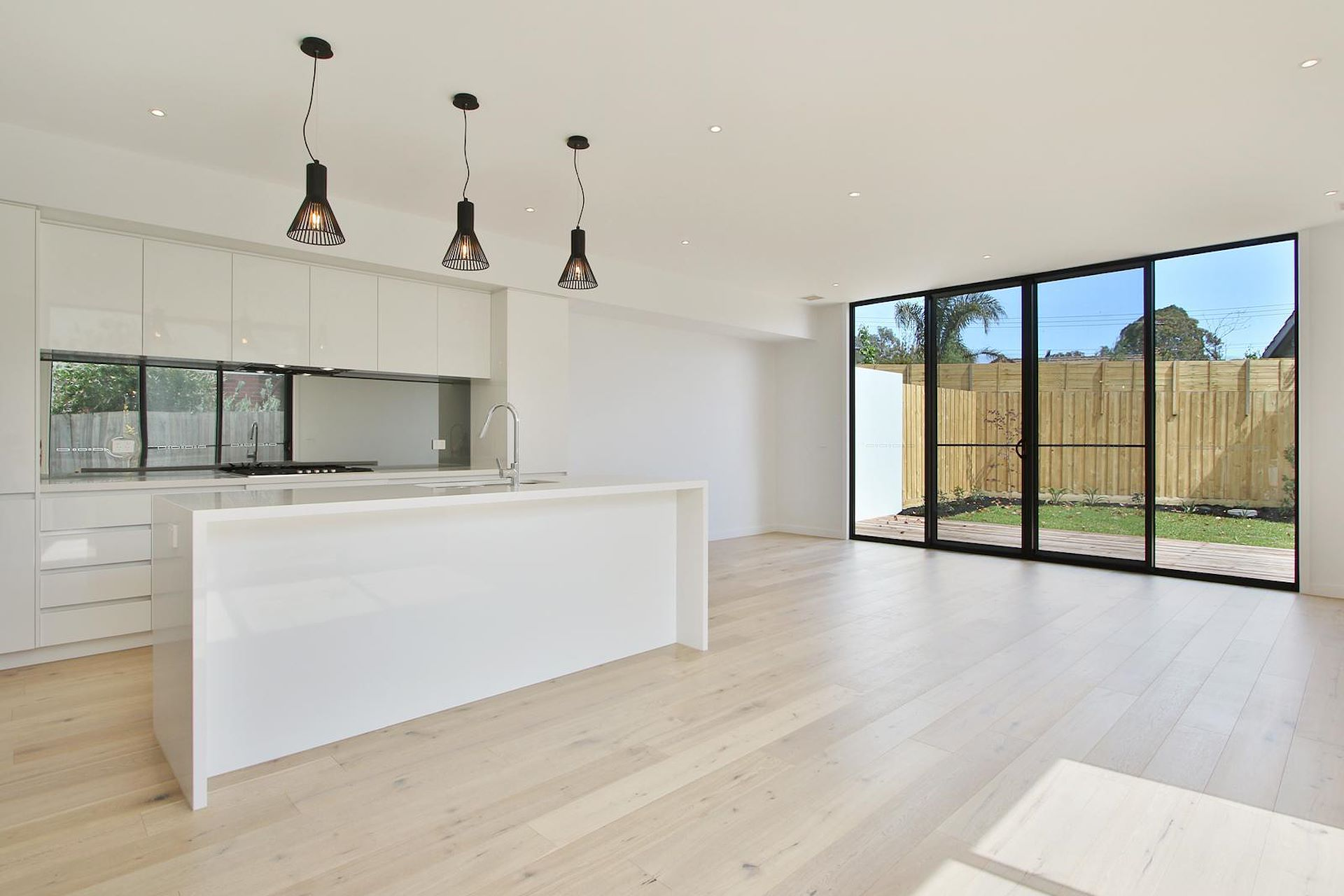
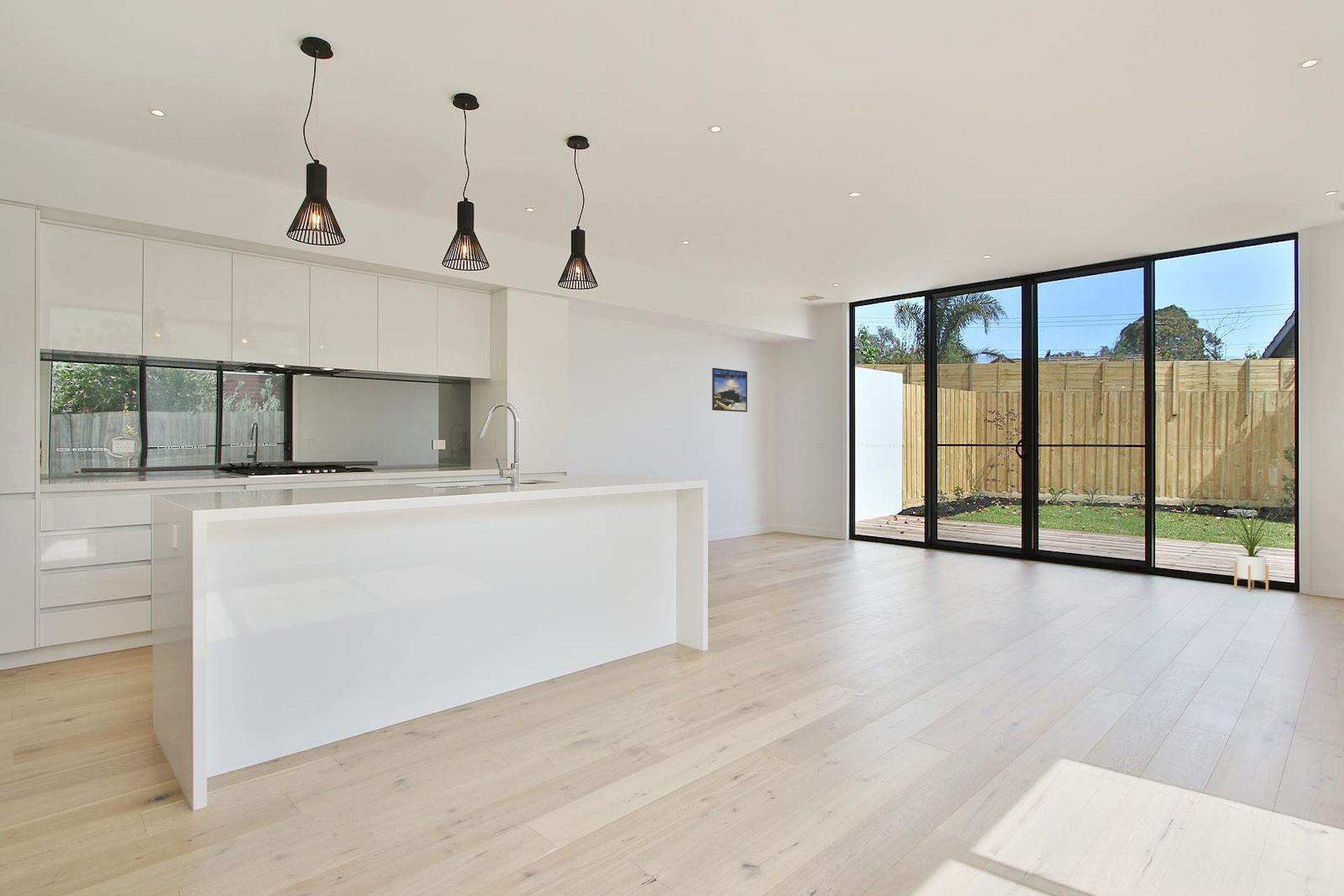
+ house plant (1252, 545)
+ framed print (730, 390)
